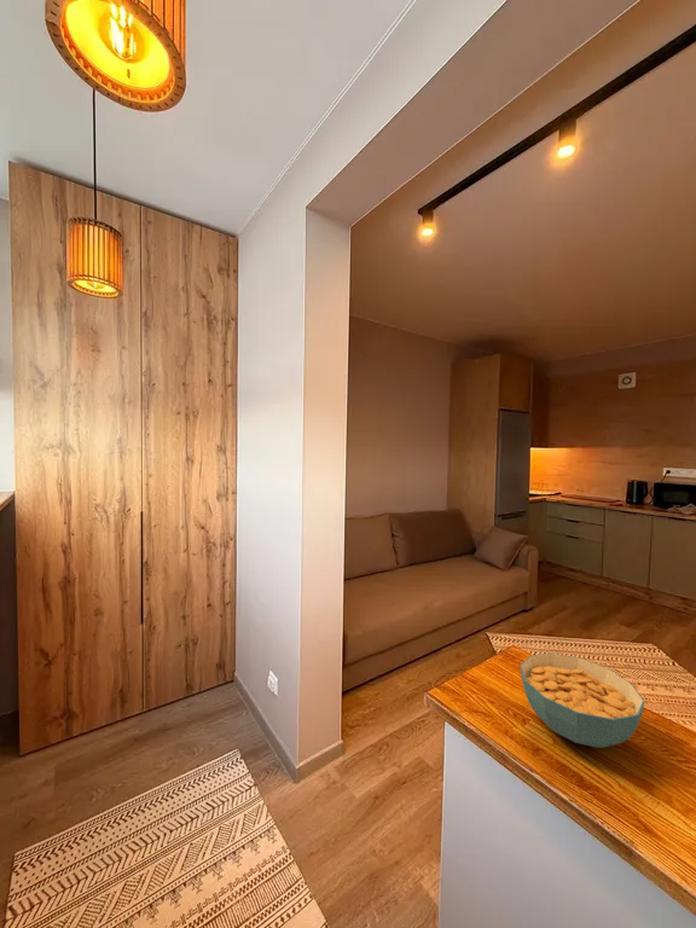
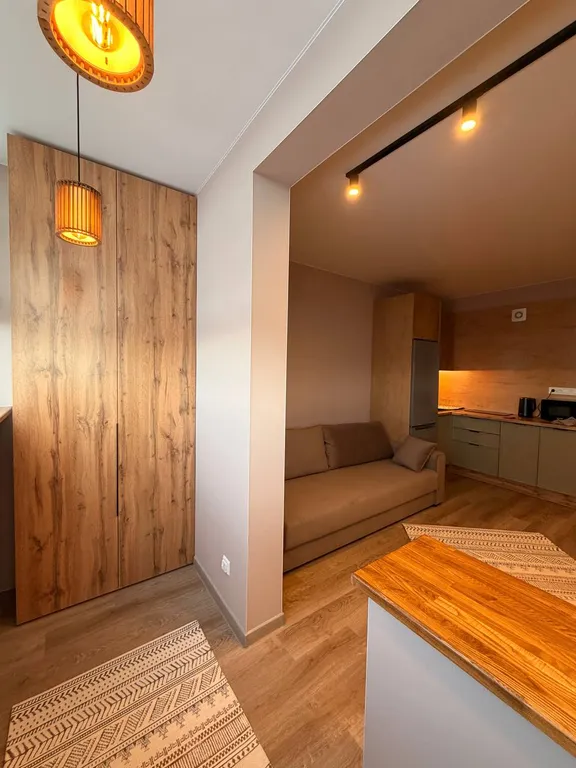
- cereal bowl (576, 706)
